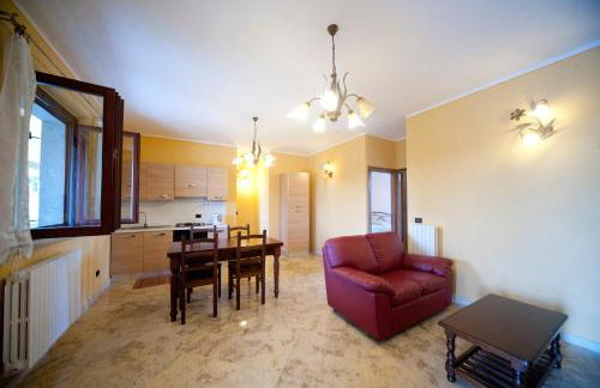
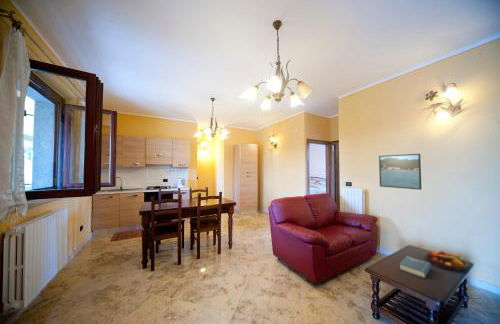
+ book (415, 266)
+ fruit bowl (445, 257)
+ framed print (398, 171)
